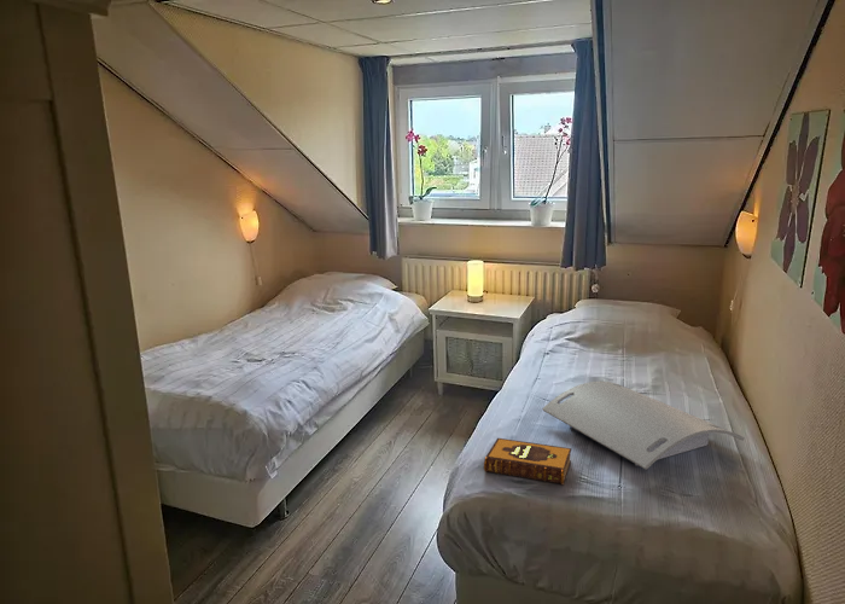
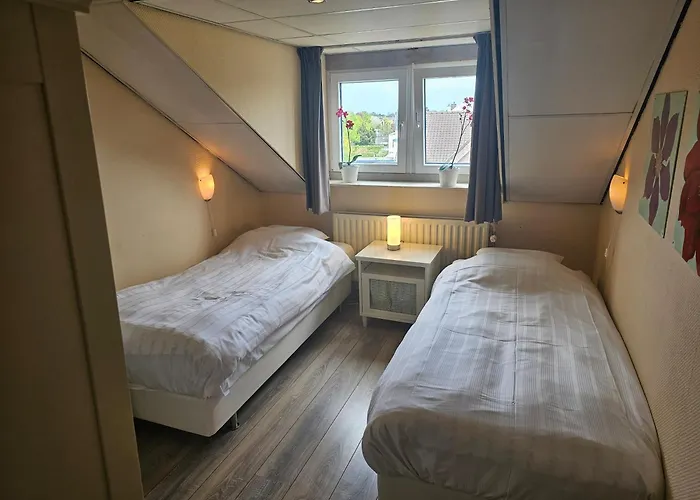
- hardback book (528, 460)
- serving tray (636, 419)
